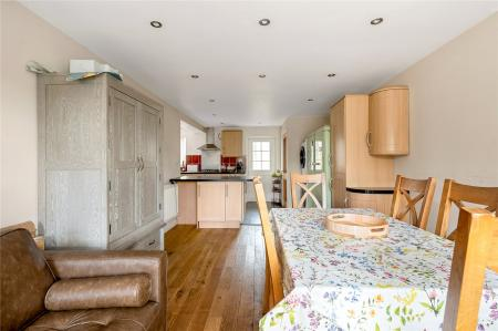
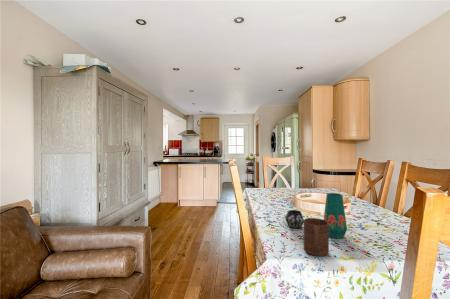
+ vase (324, 212)
+ cup (317, 237)
